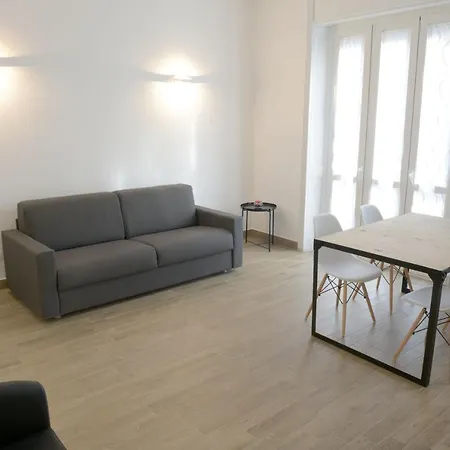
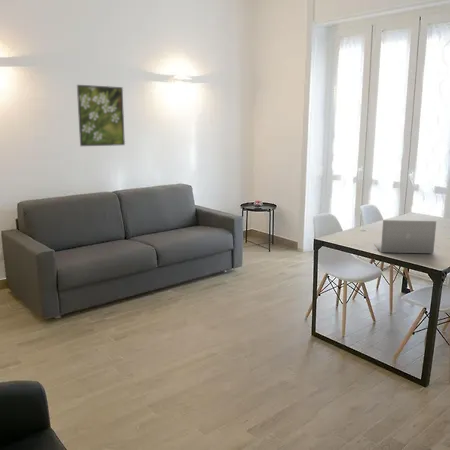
+ laptop (403, 233)
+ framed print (101, 116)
